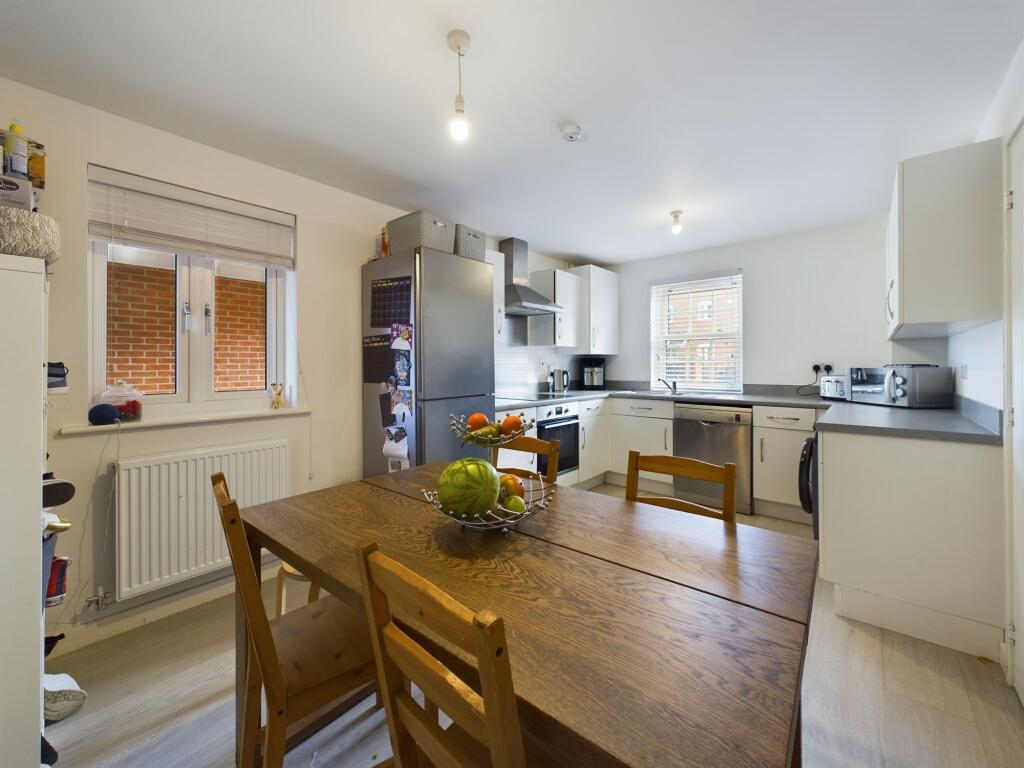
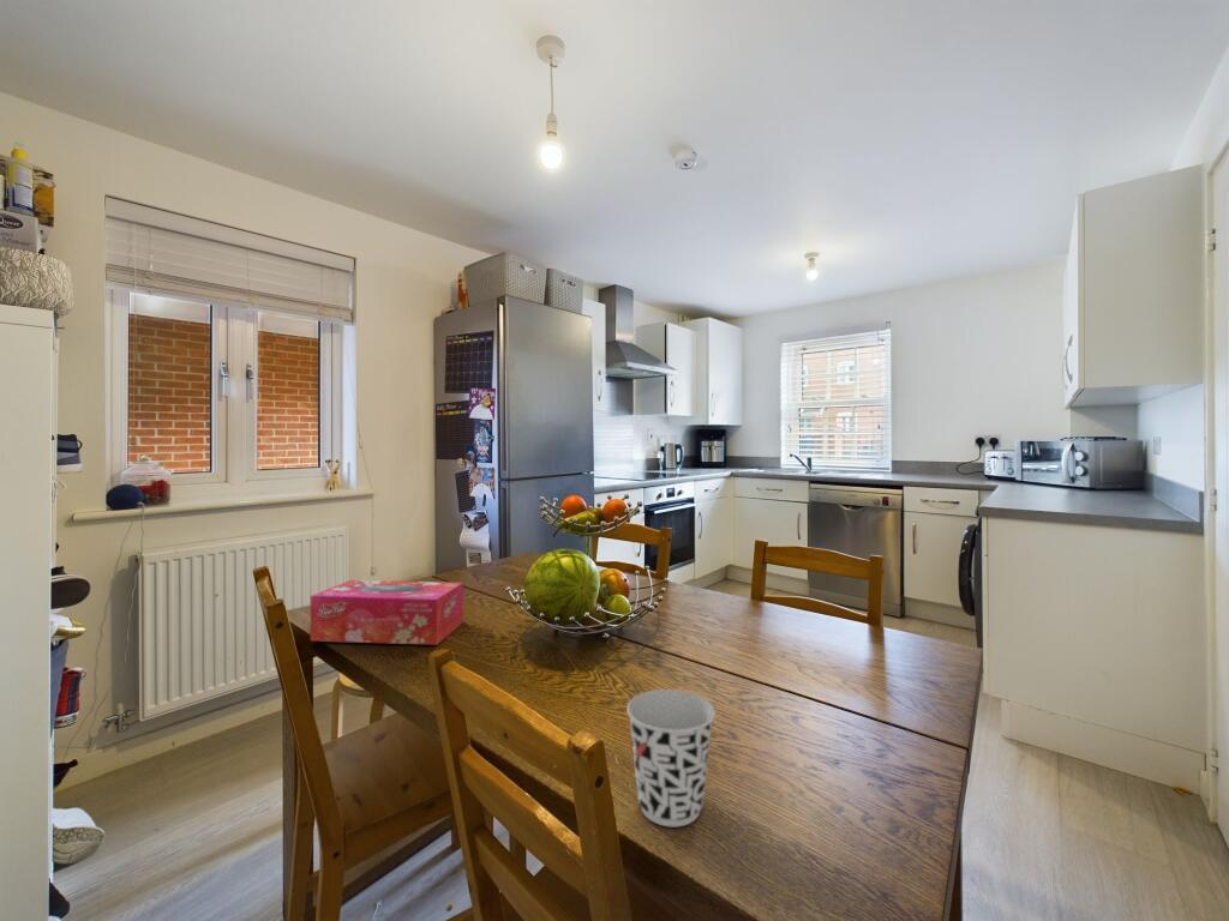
+ tissue box (390, 609)
+ cup (670, 757)
